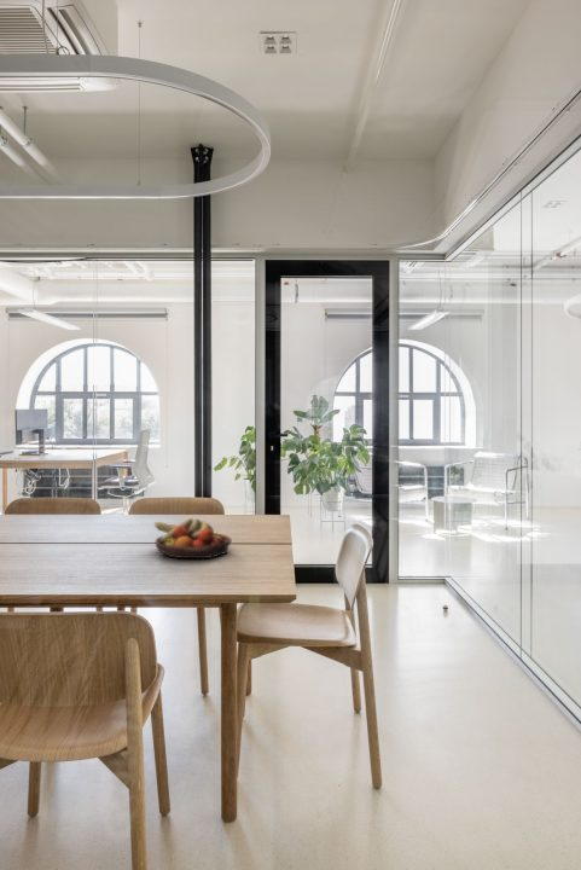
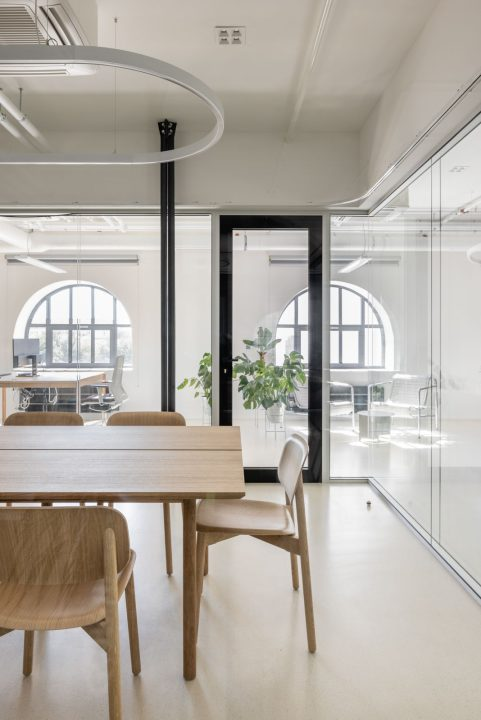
- fruit bowl (192, 535)
